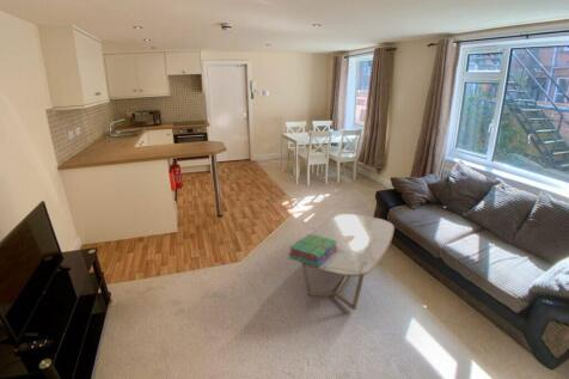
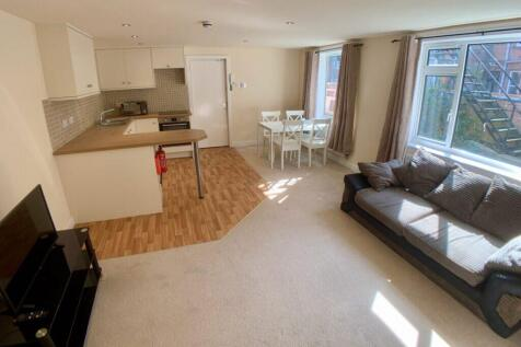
- stack of books (312, 249)
- coffee table (348, 257)
